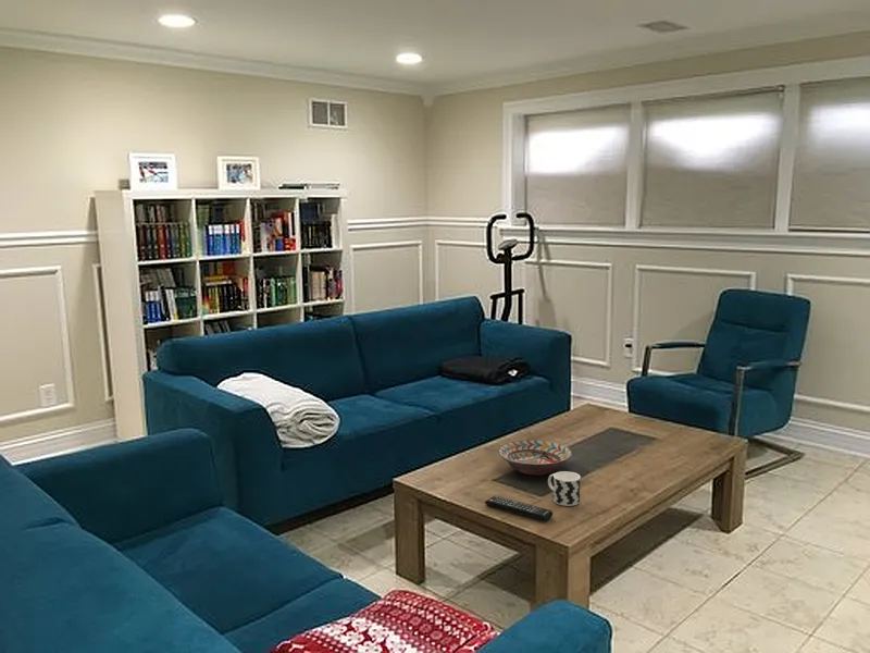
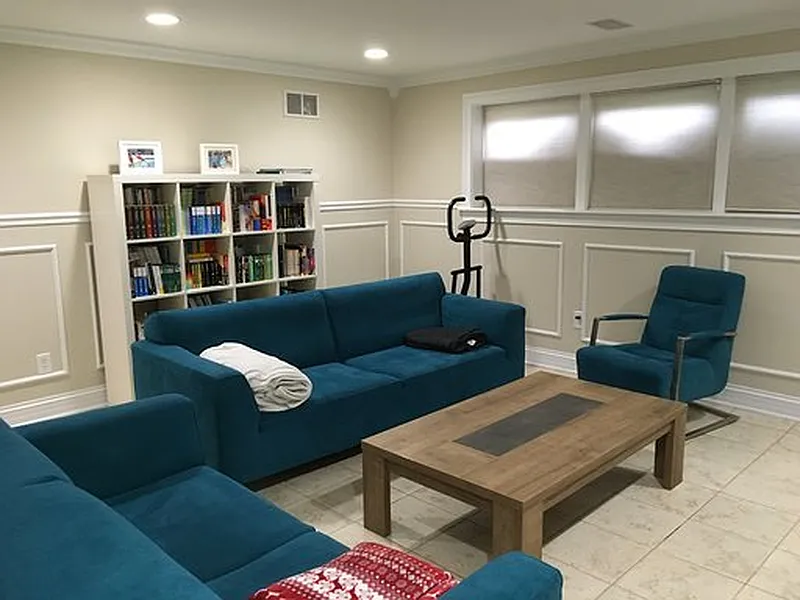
- decorative bowl (534, 459)
- remote control (518, 507)
- cup (562, 486)
